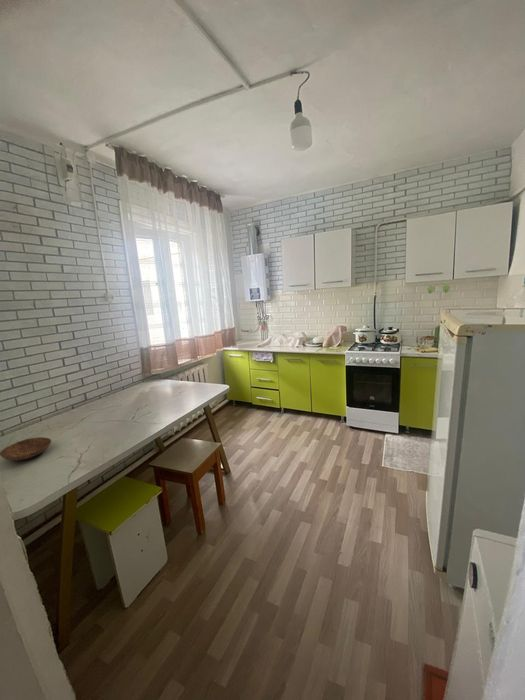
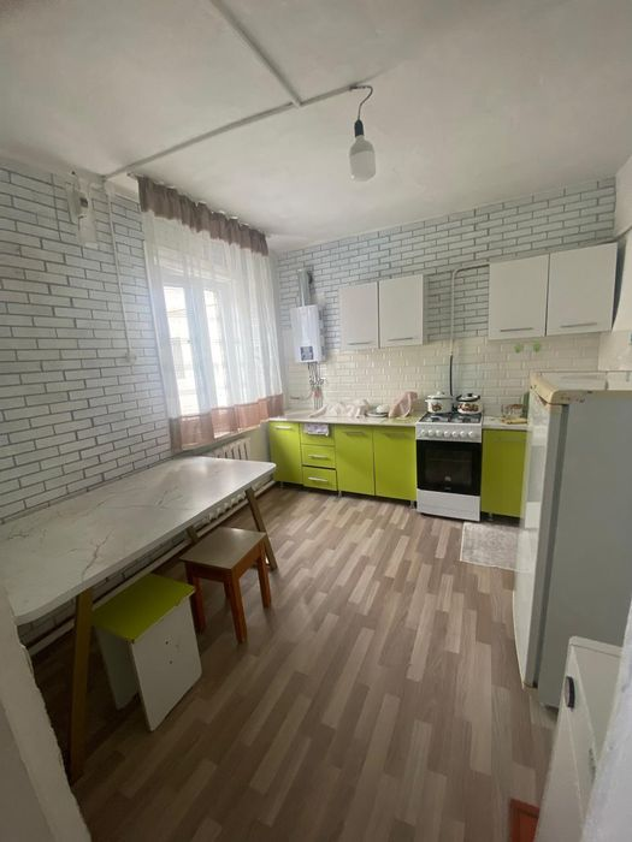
- bowl (27, 450)
